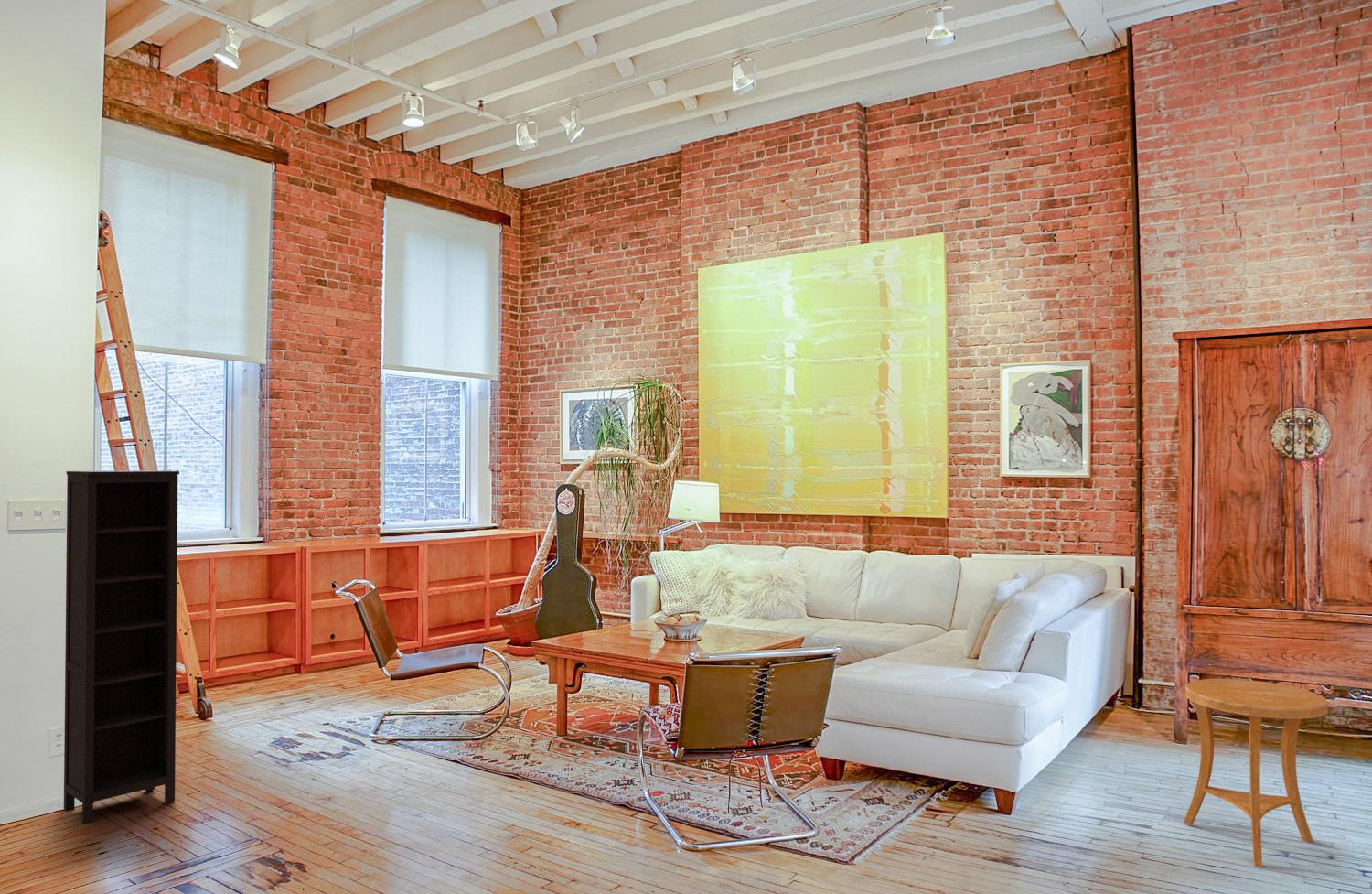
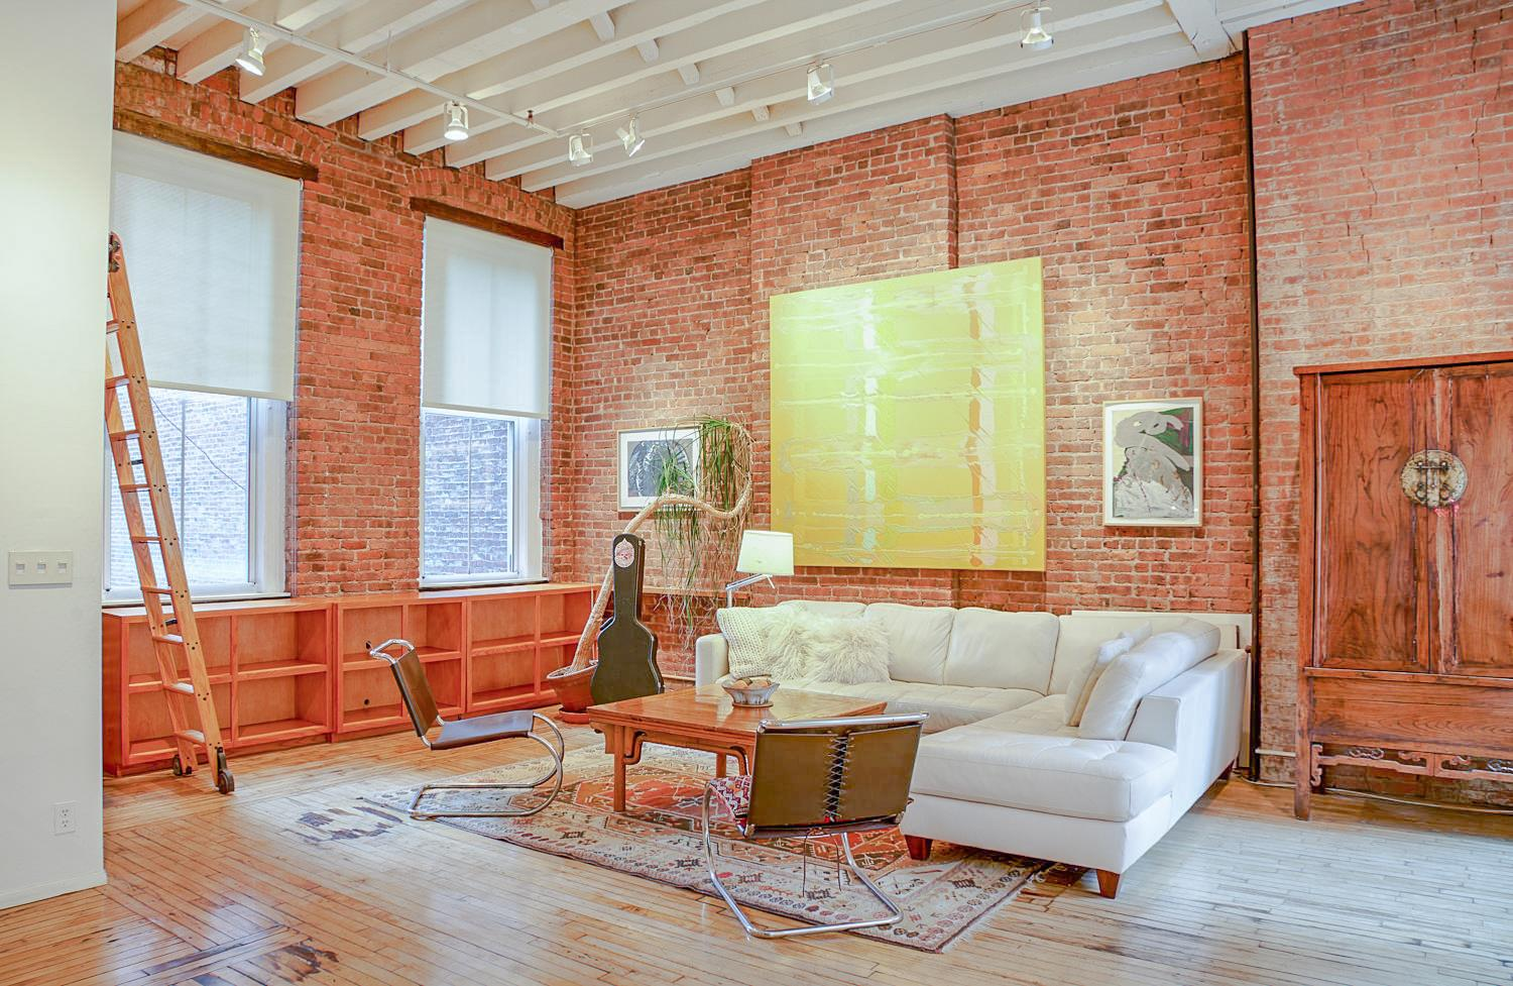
- bookcase (122, 638)
- side table (1255, 768)
